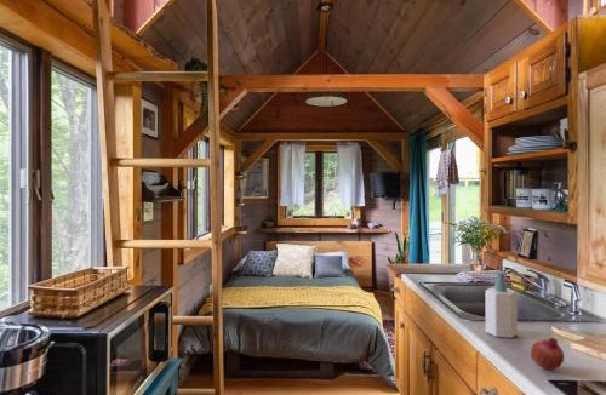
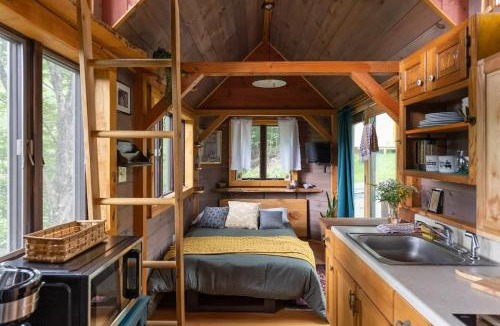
- soap bottle (501, 302)
- fruit (547, 351)
